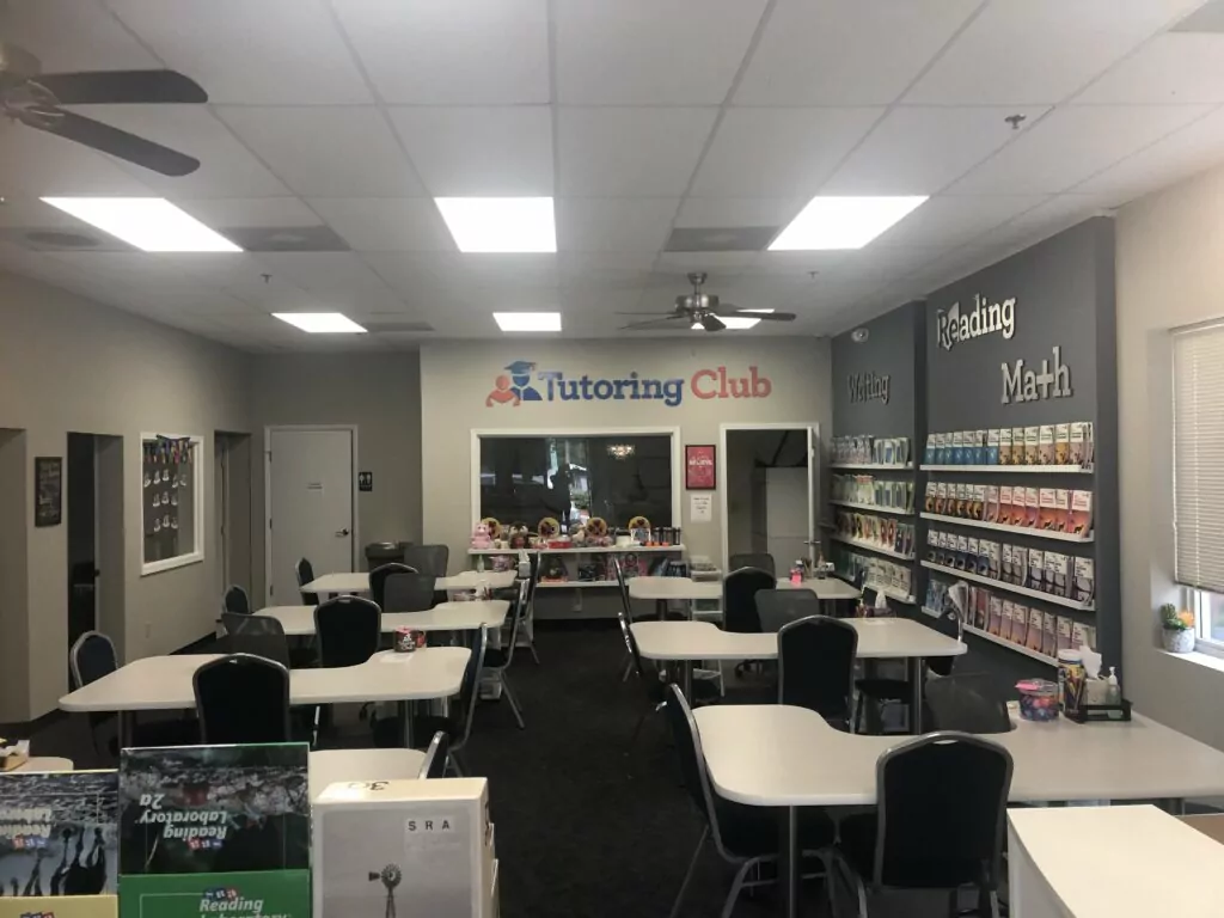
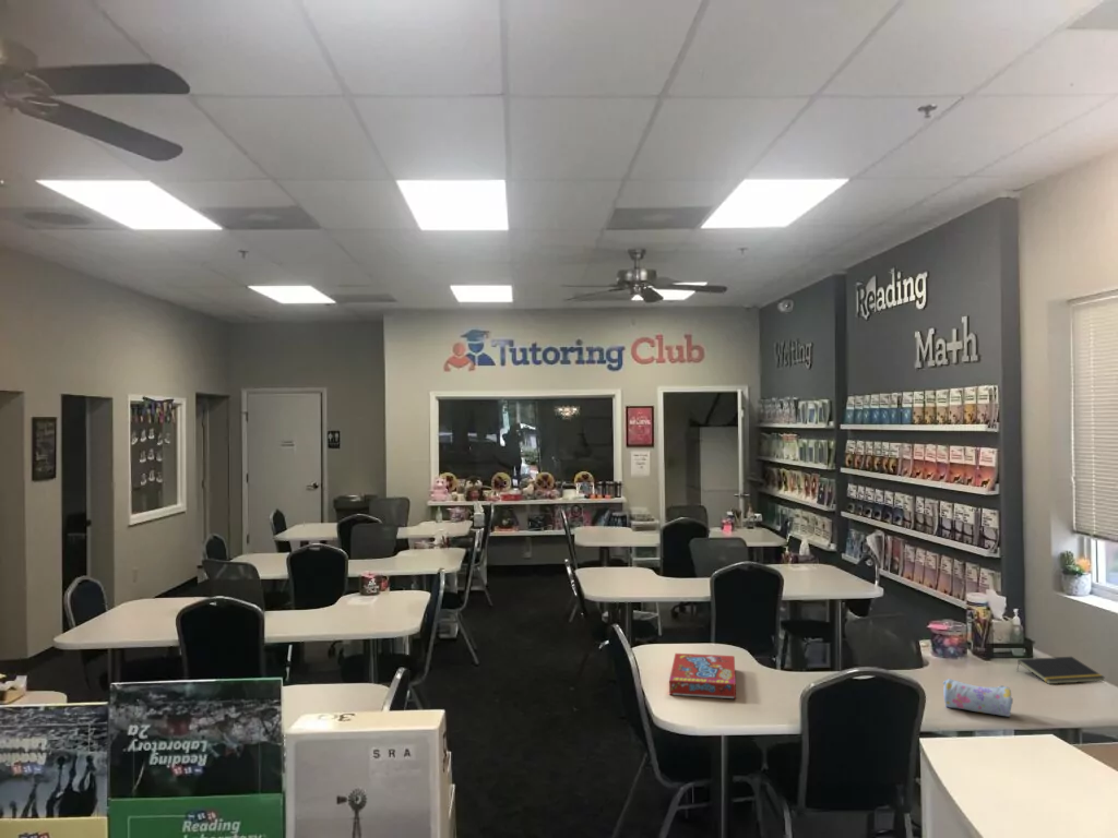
+ notepad (1060, 669)
+ snack box (703, 674)
+ pencil case (977, 697)
